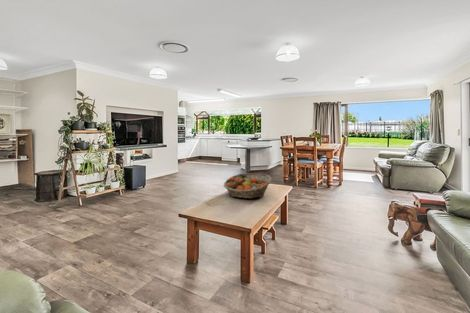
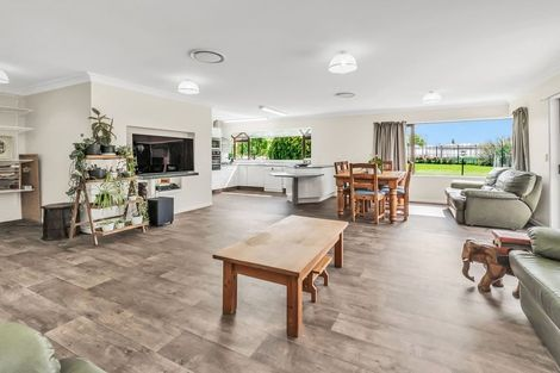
- fruit basket (247, 185)
